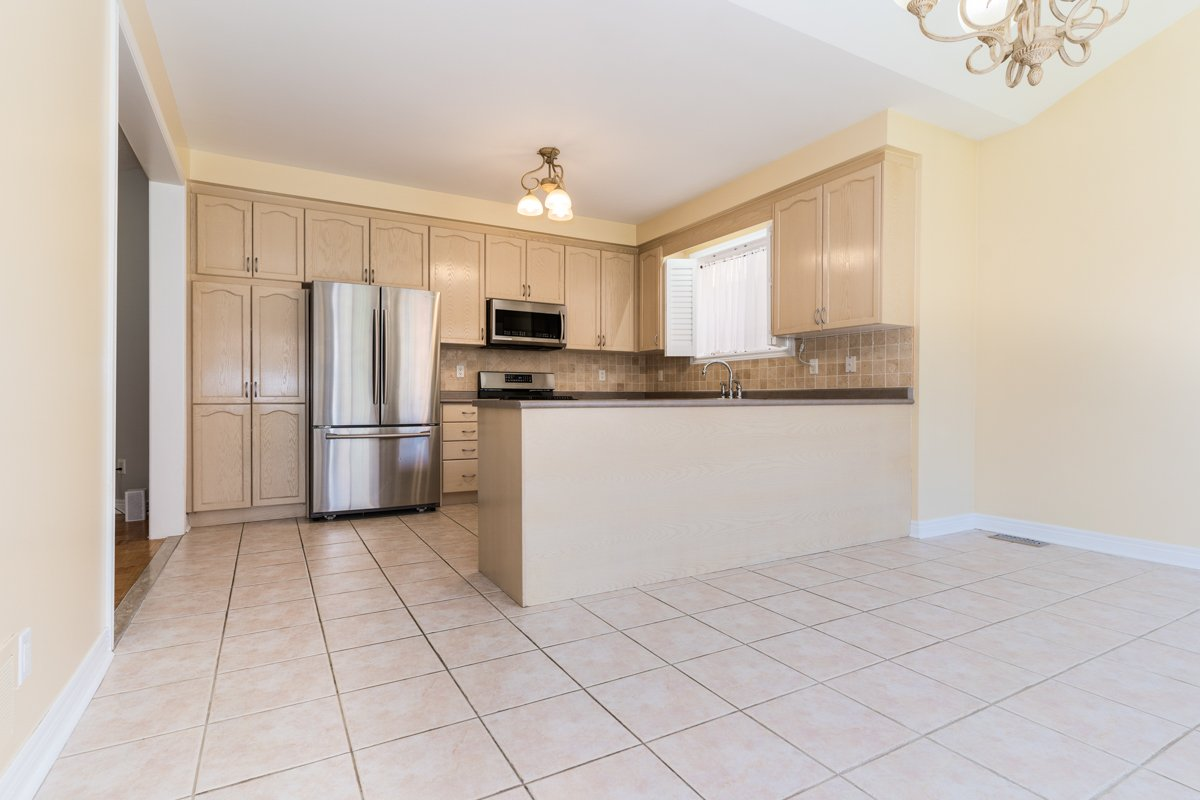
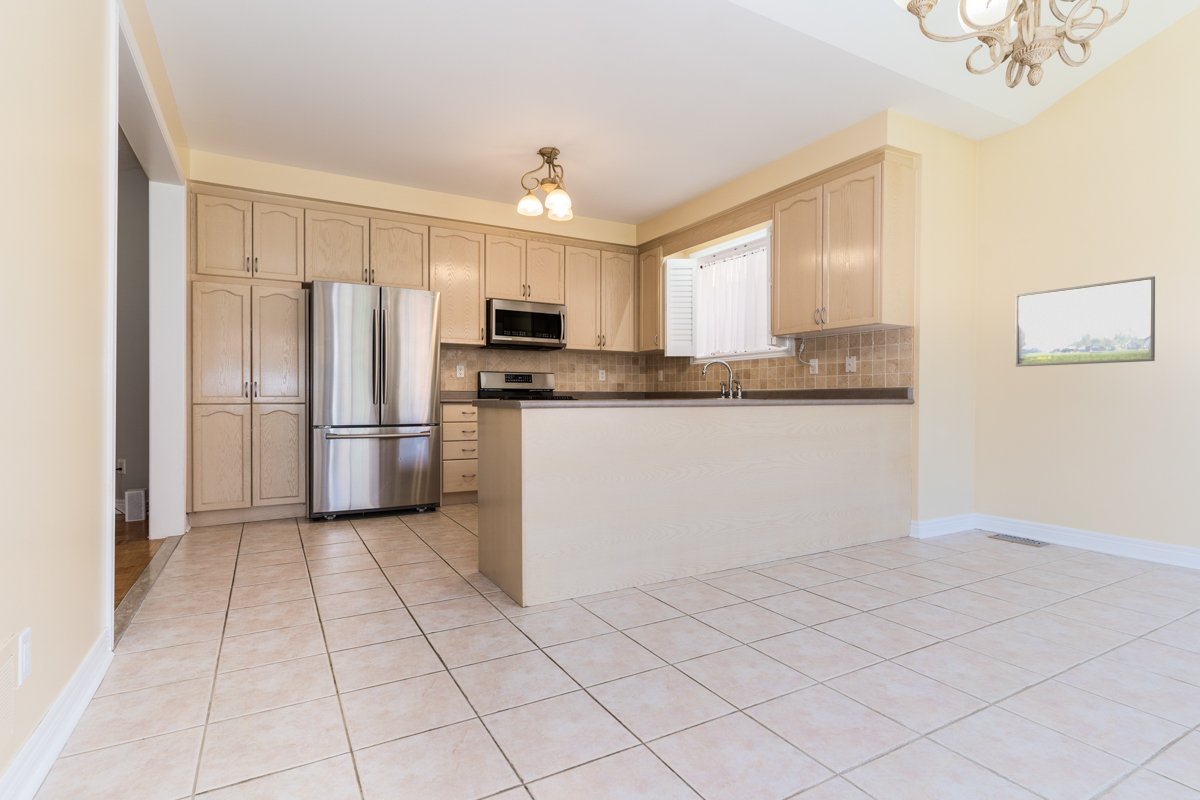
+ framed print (1079, 325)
